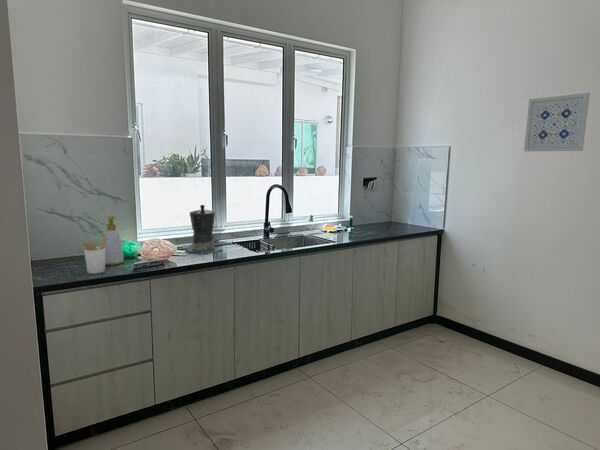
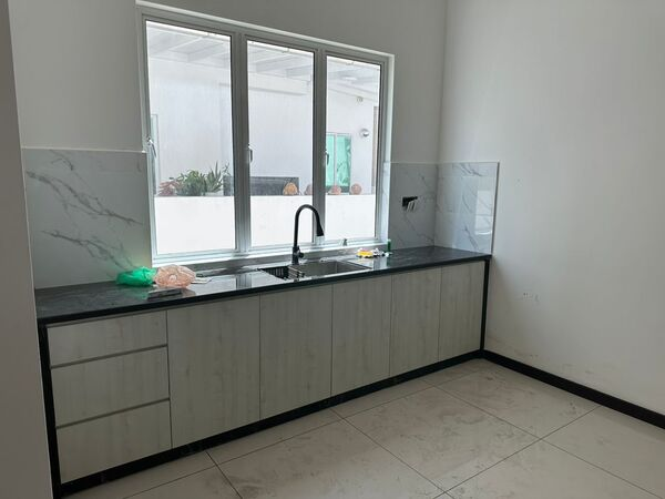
- coffee maker (203, 228)
- wall art (554, 124)
- utensil holder (93, 255)
- soap bottle (112, 239)
